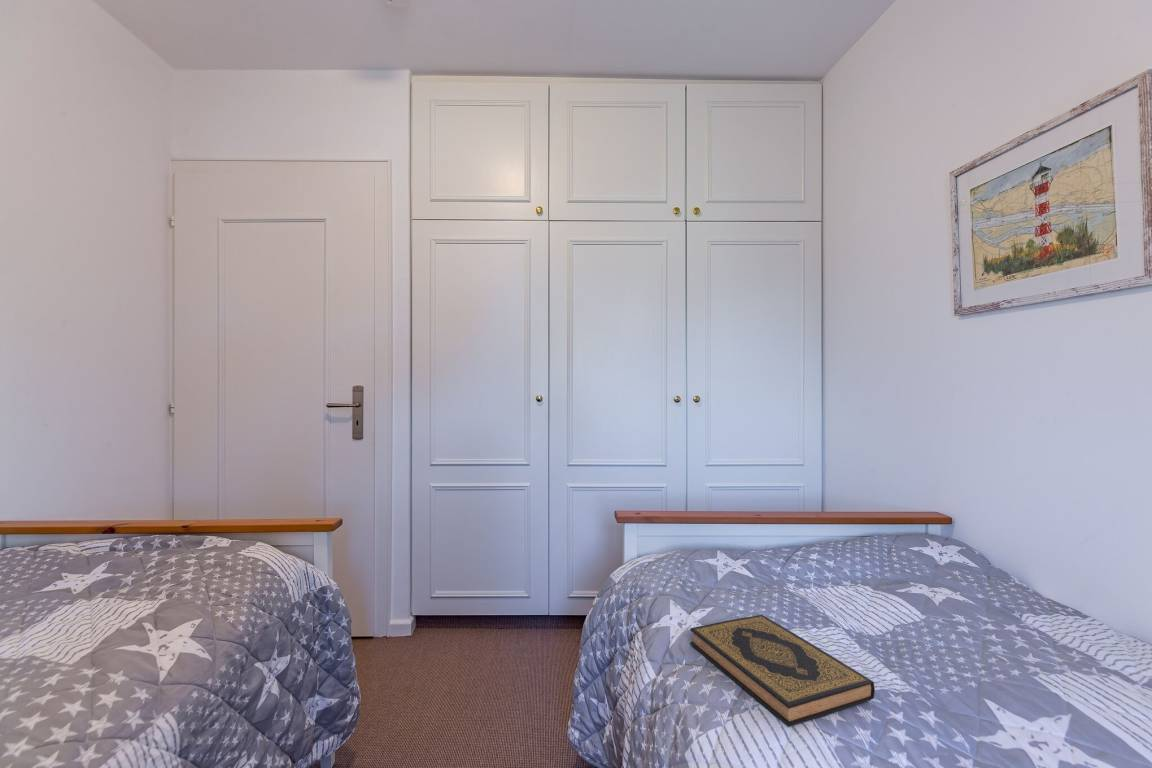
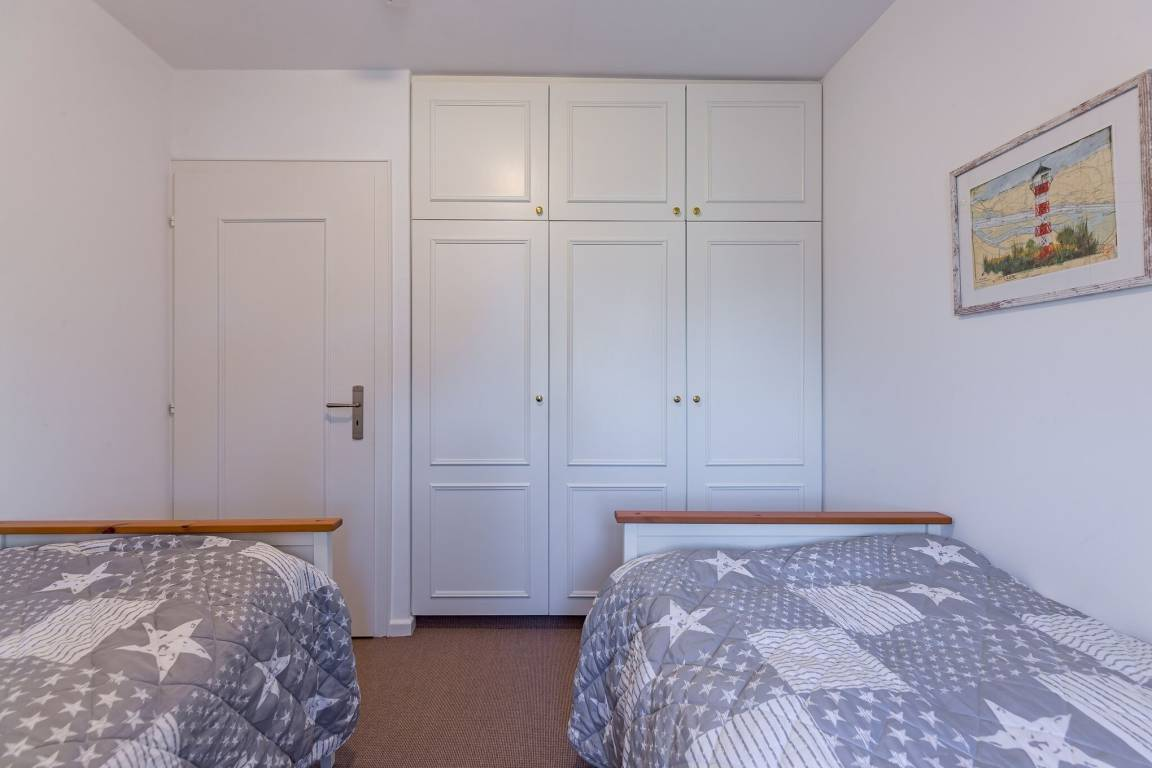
- hardback book (773, 660)
